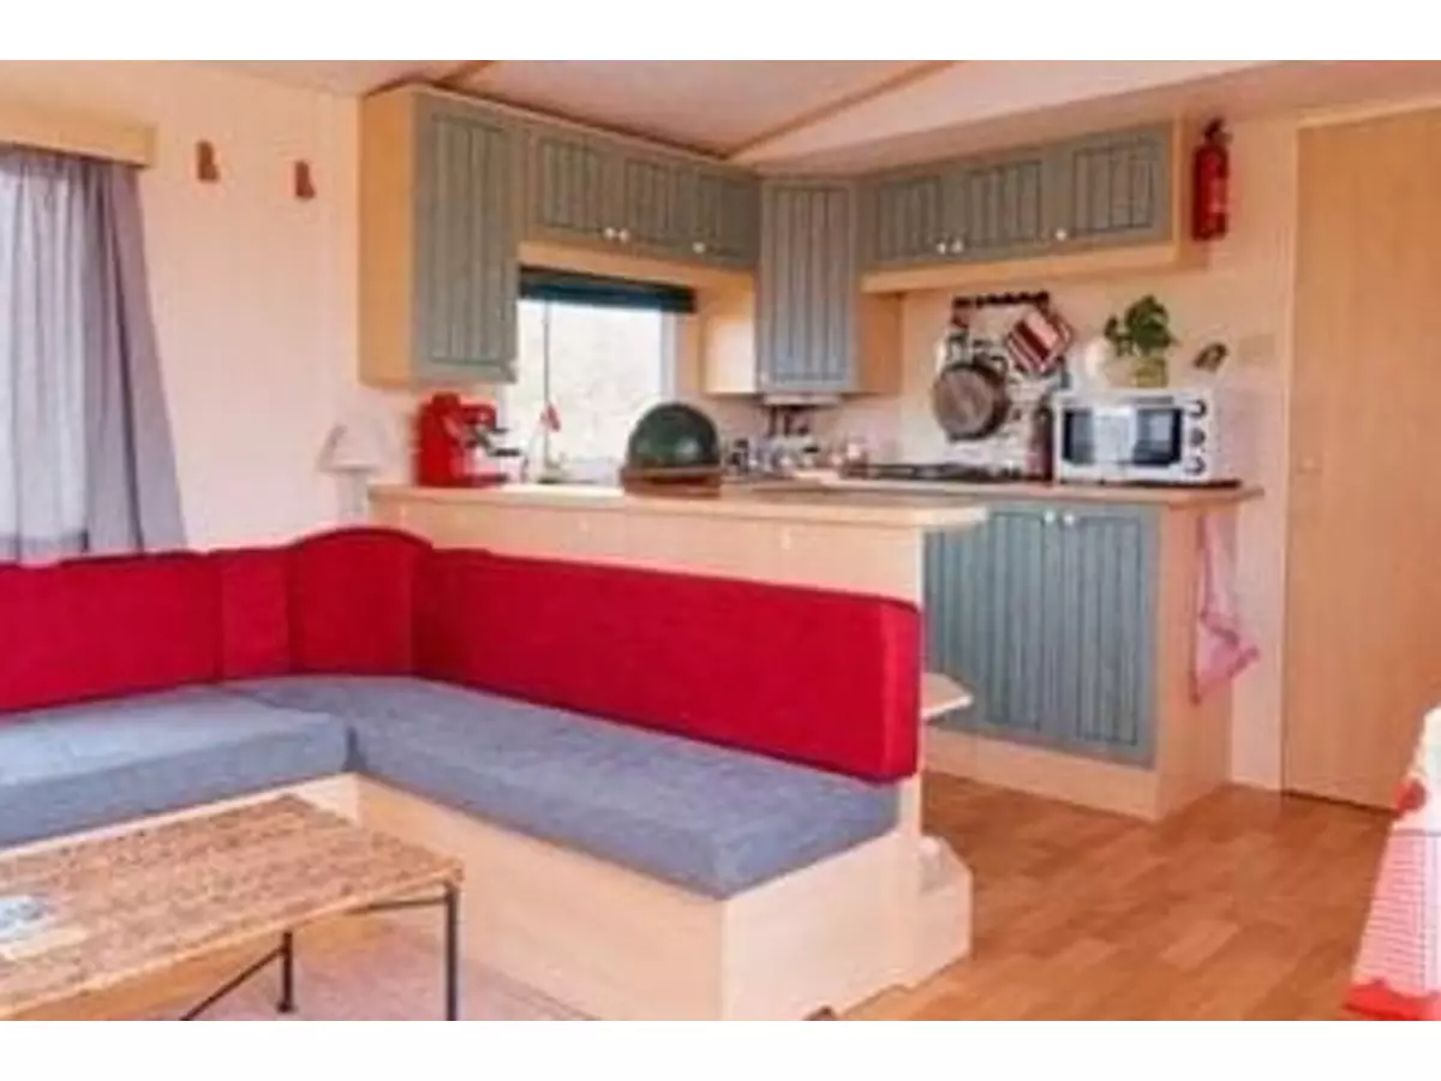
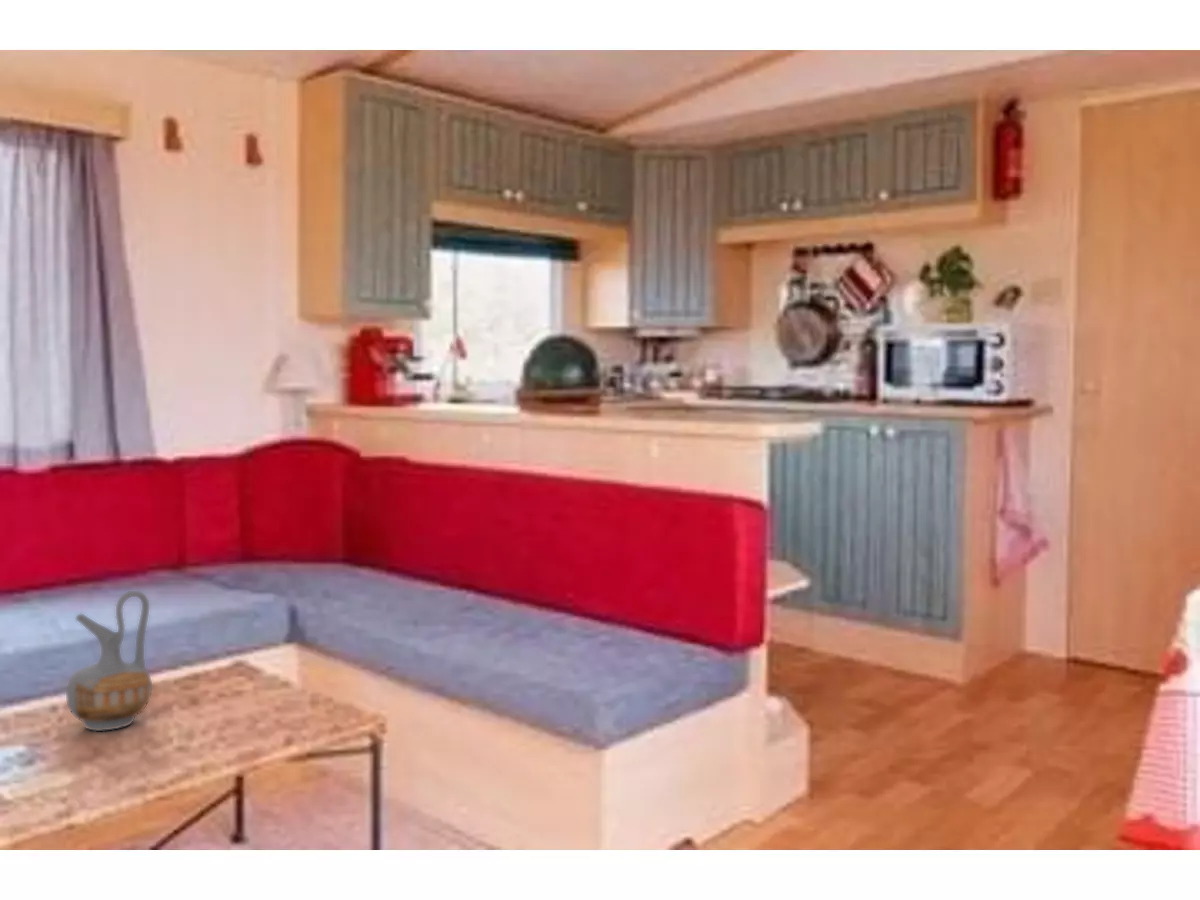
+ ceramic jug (109, 658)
